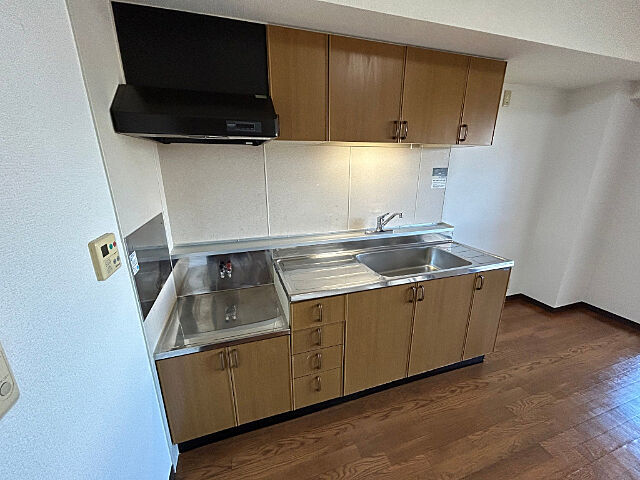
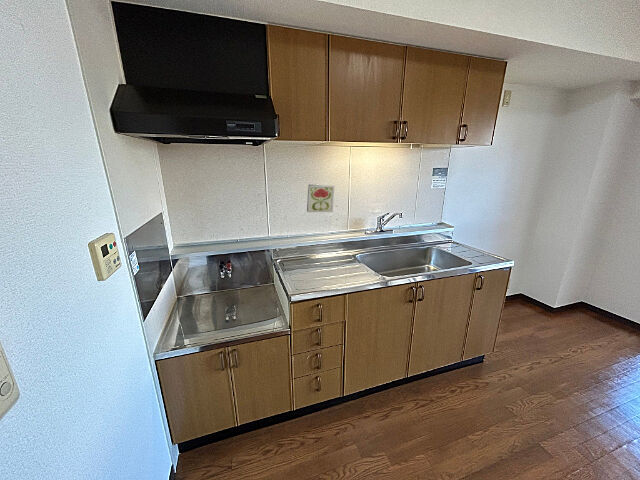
+ decorative tile (320, 198)
